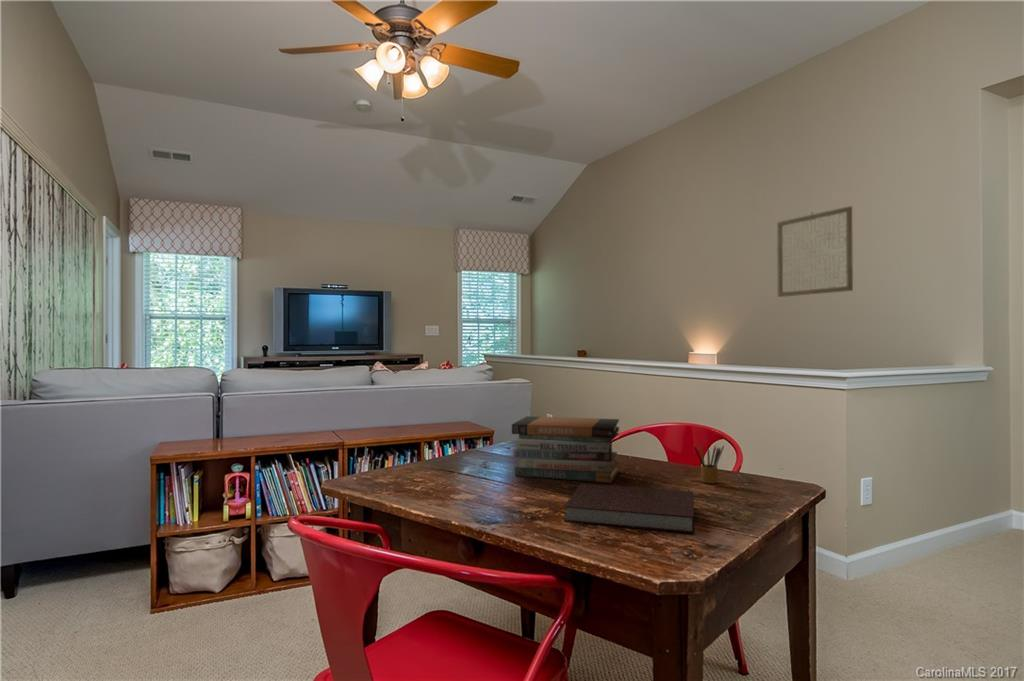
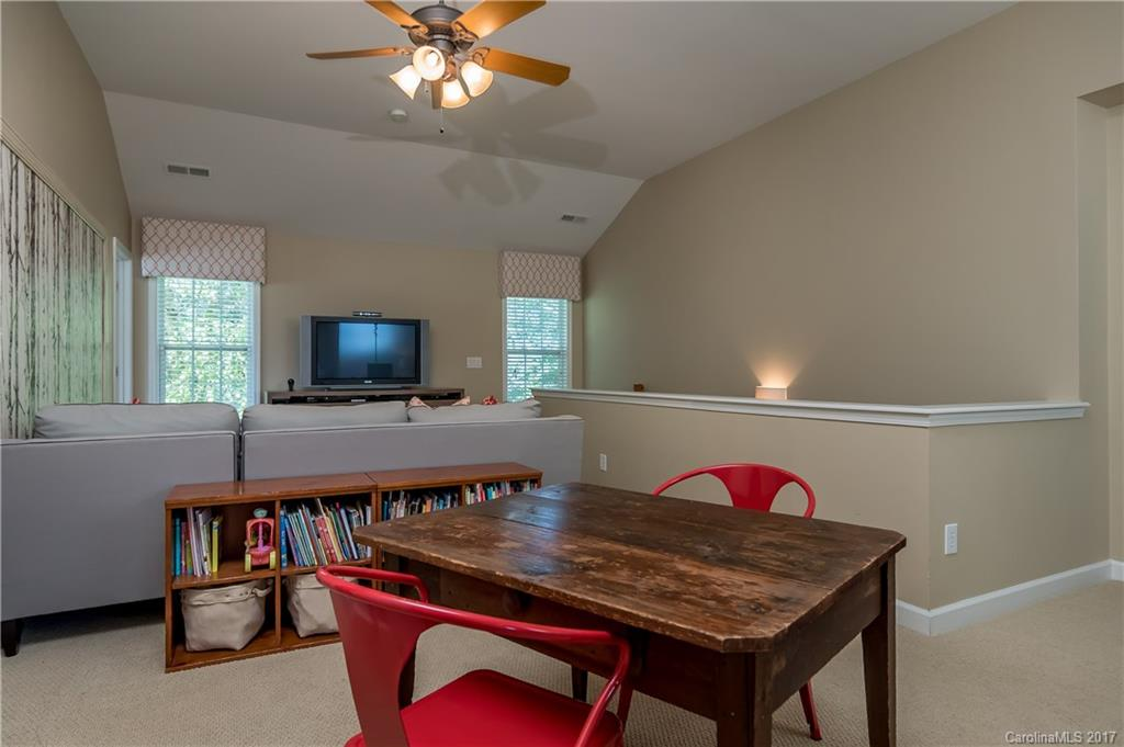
- notebook (631, 505)
- pencil box (708, 462)
- wall art (811, 252)
- book stack (566, 447)
